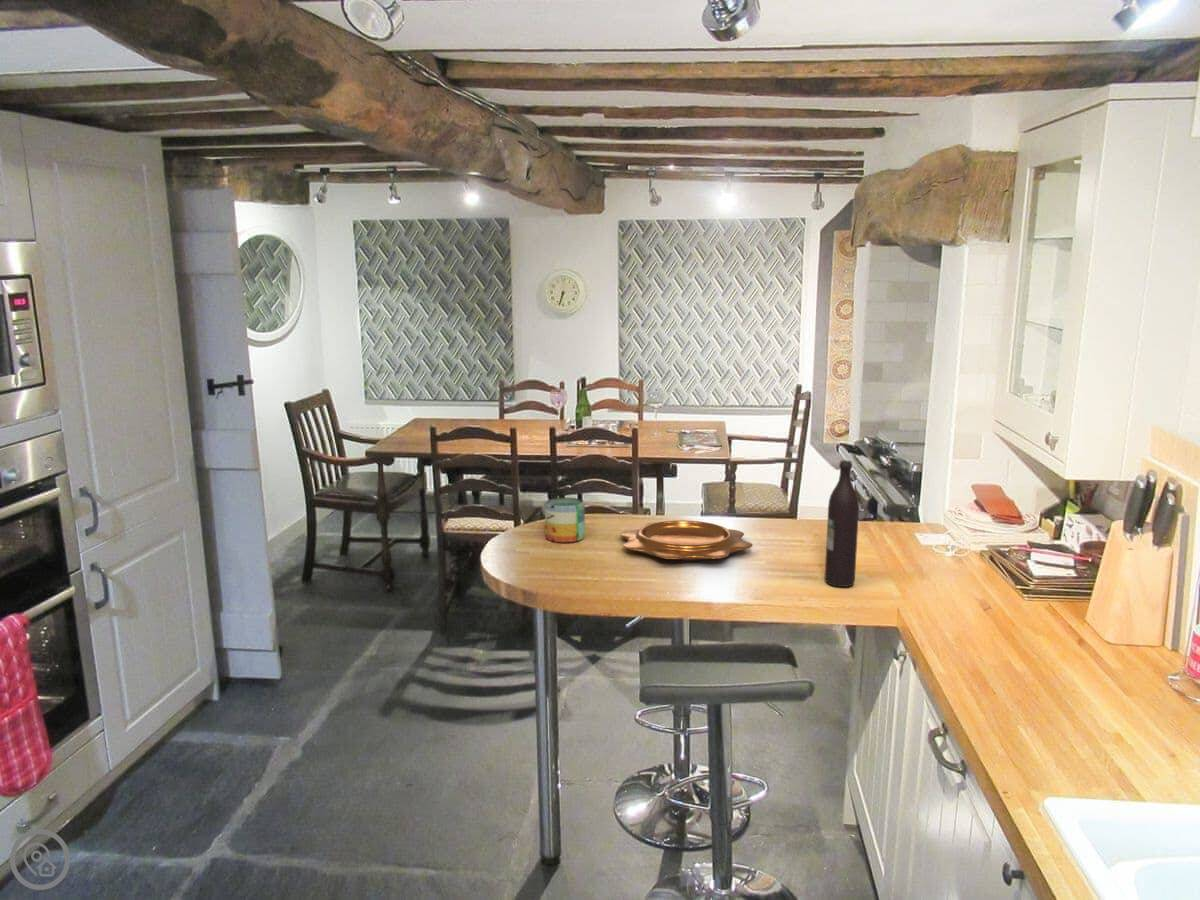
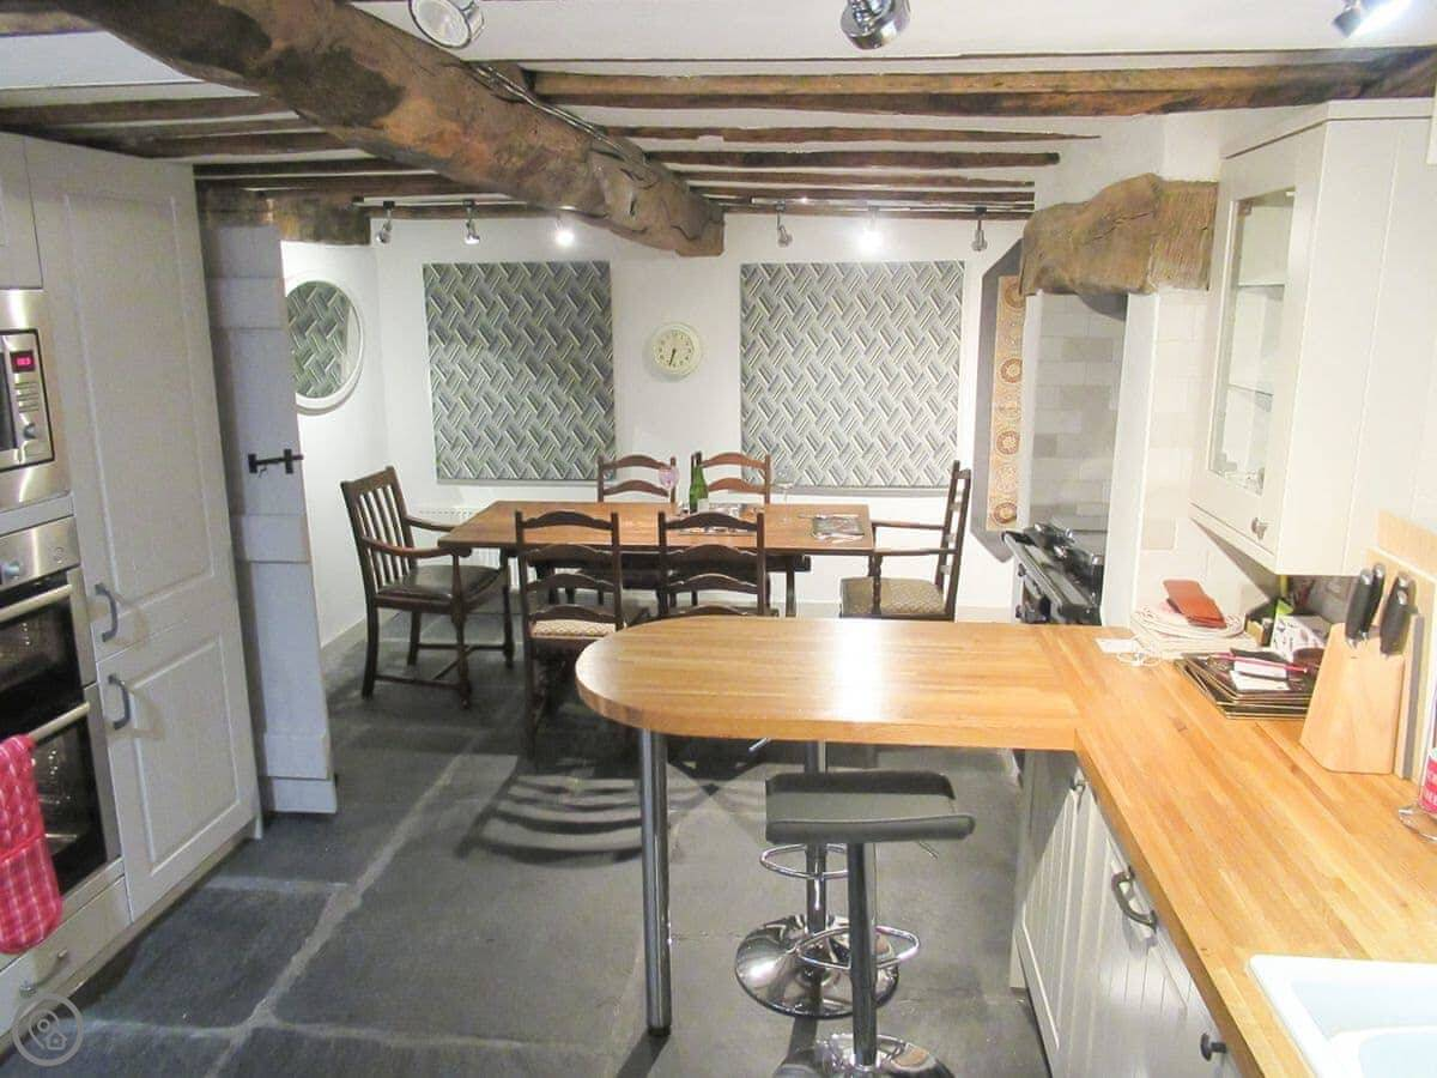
- mug (562, 518)
- decorative bowl (684, 538)
- wine bottle (842, 522)
